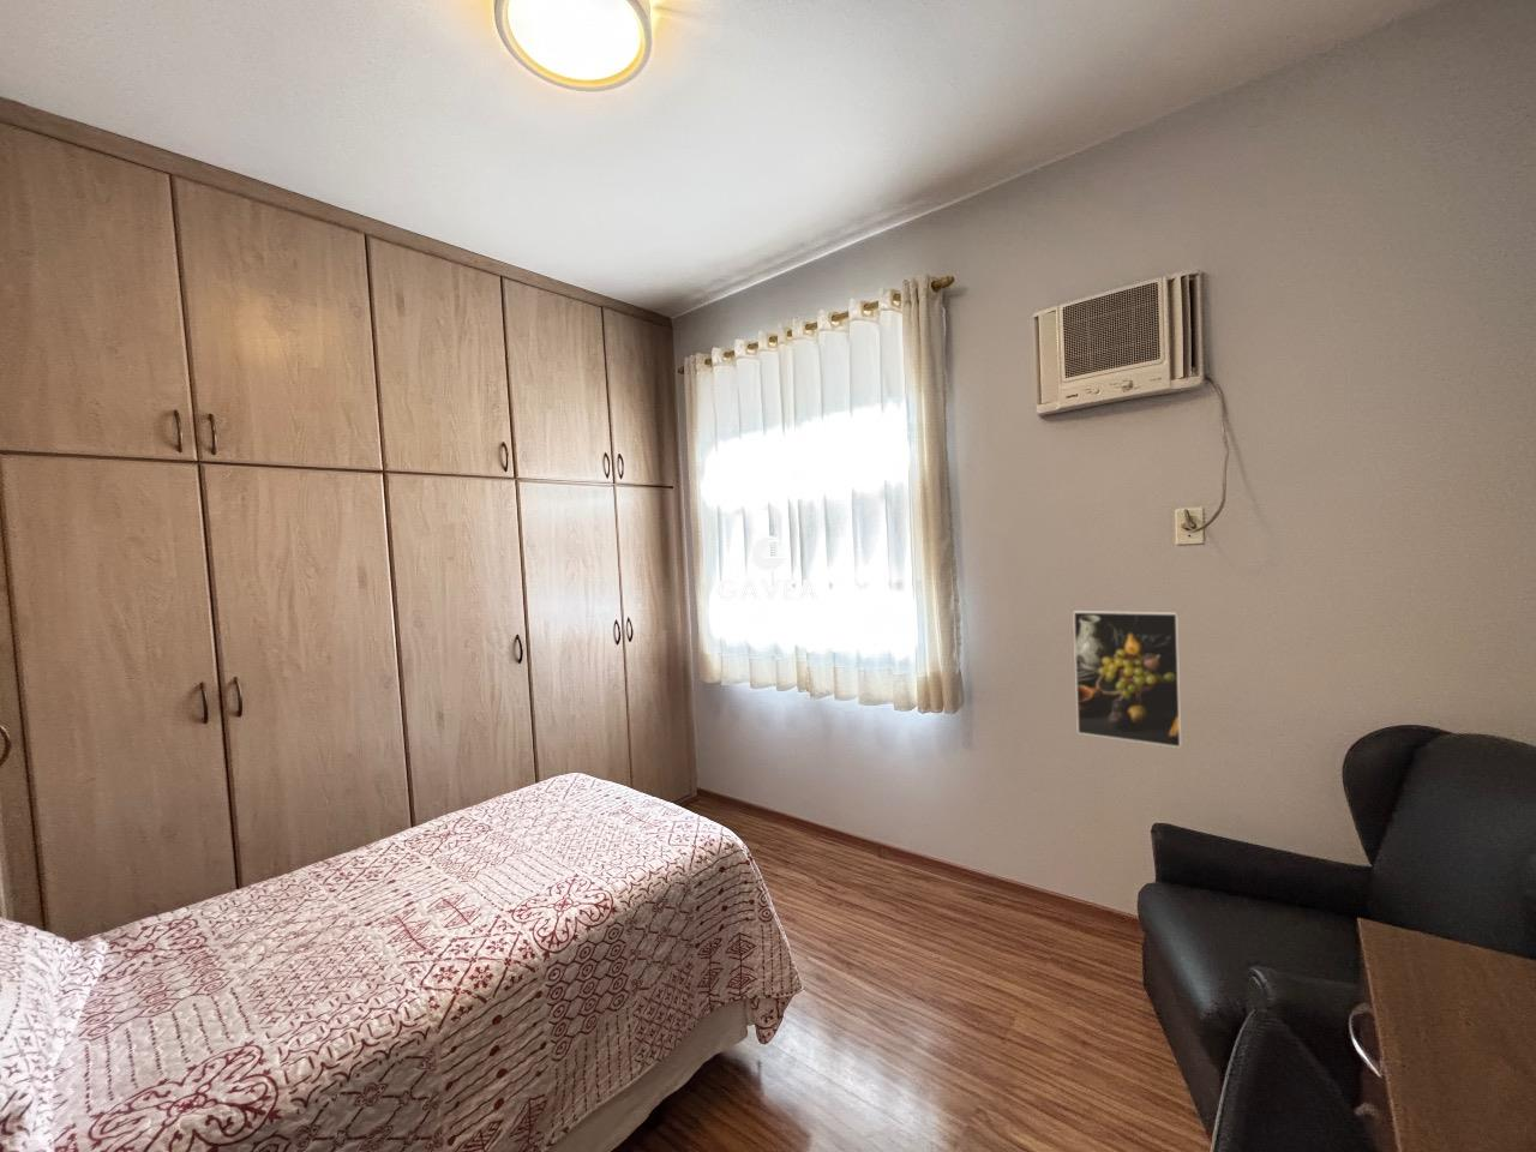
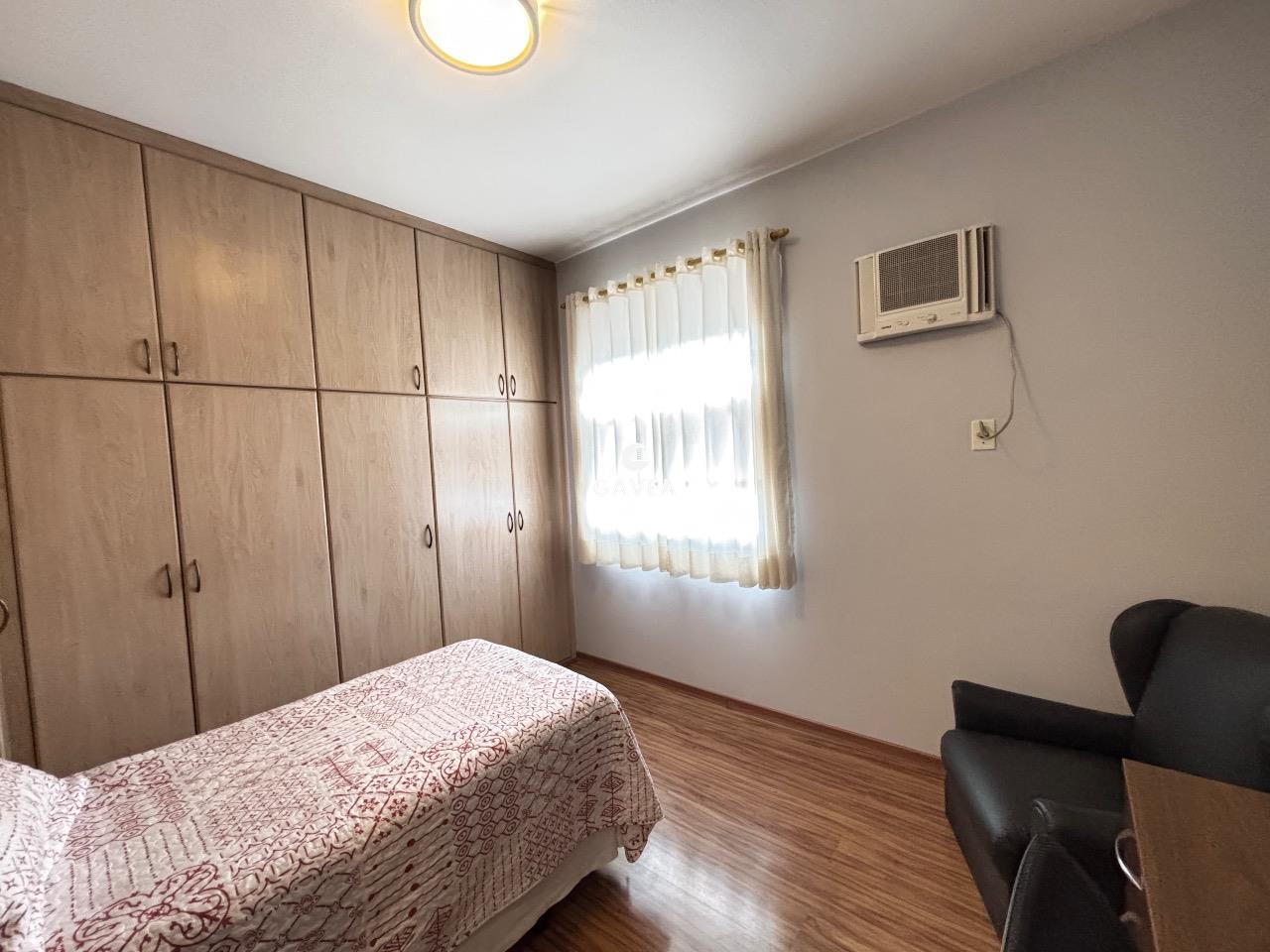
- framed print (1125, 675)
